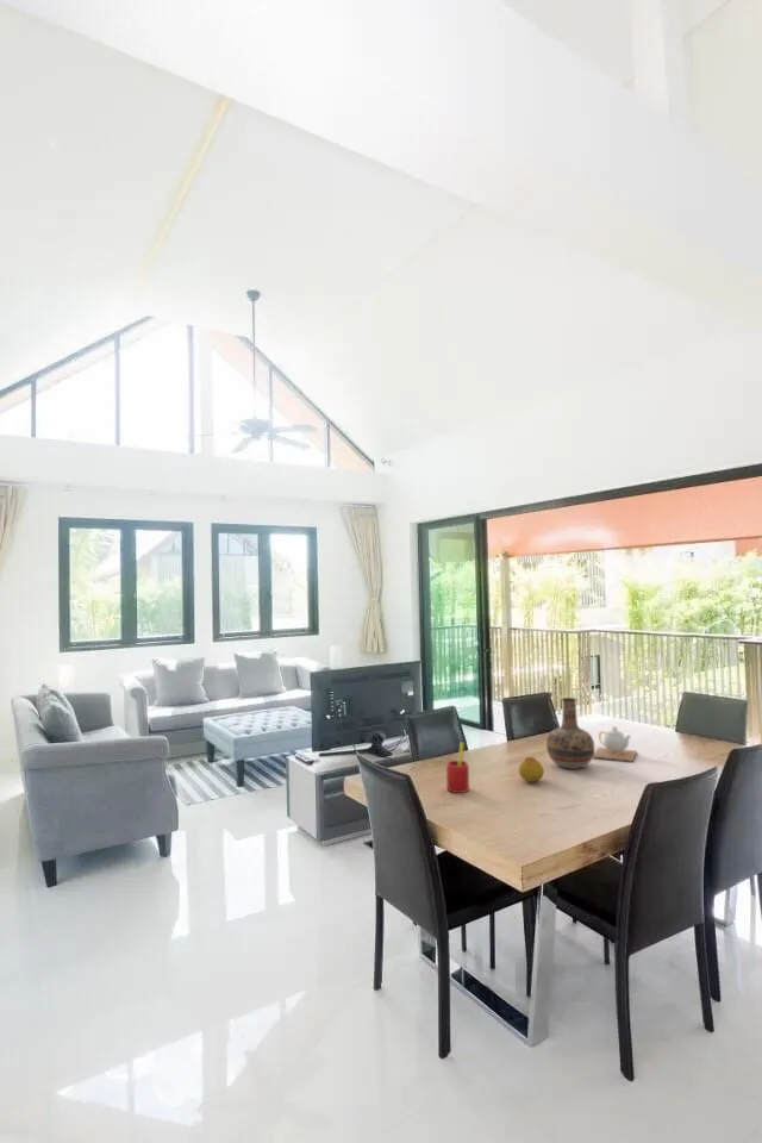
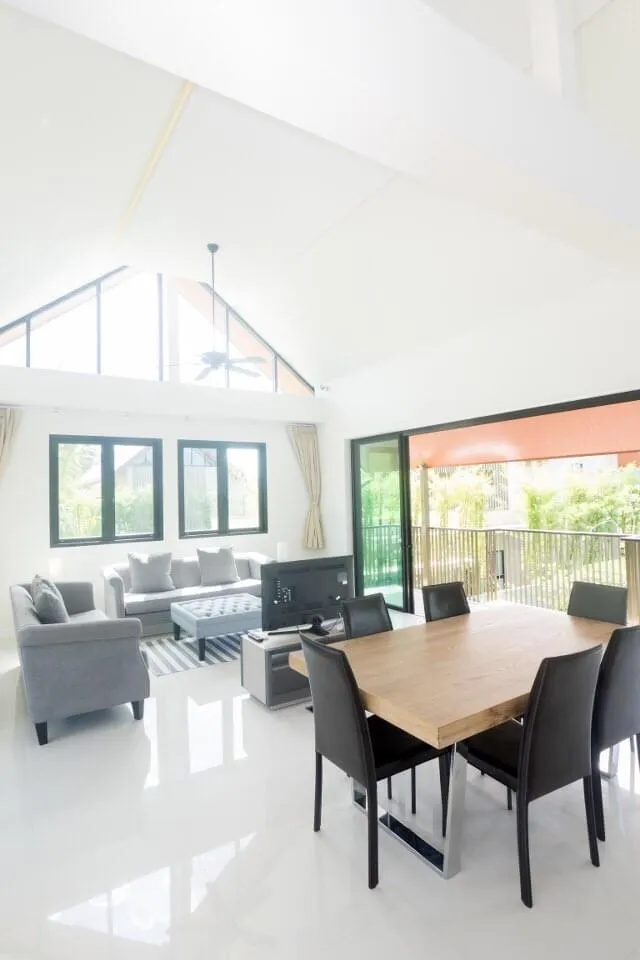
- vase (569, 731)
- straw (457, 766)
- teapot (614, 741)
- fruit (531, 769)
